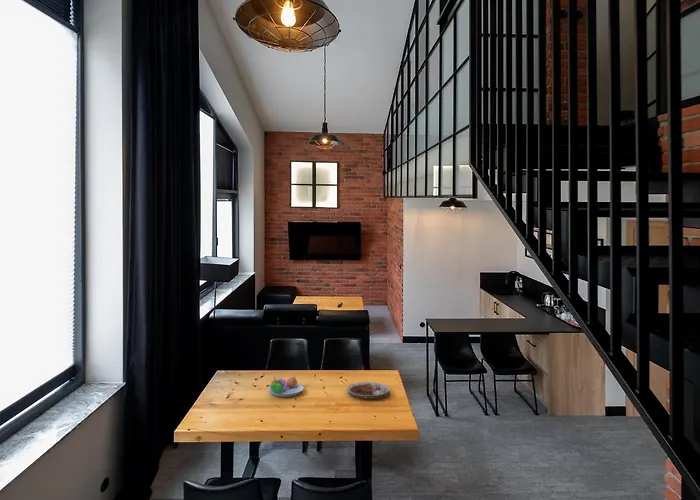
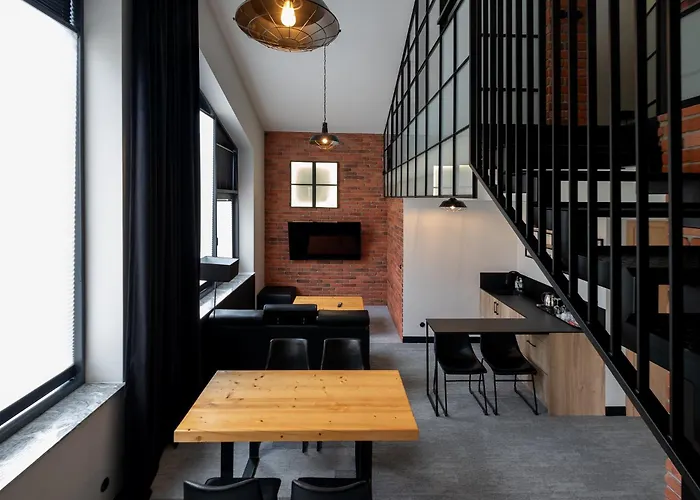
- plate (368, 388)
- fruit bowl (284, 385)
